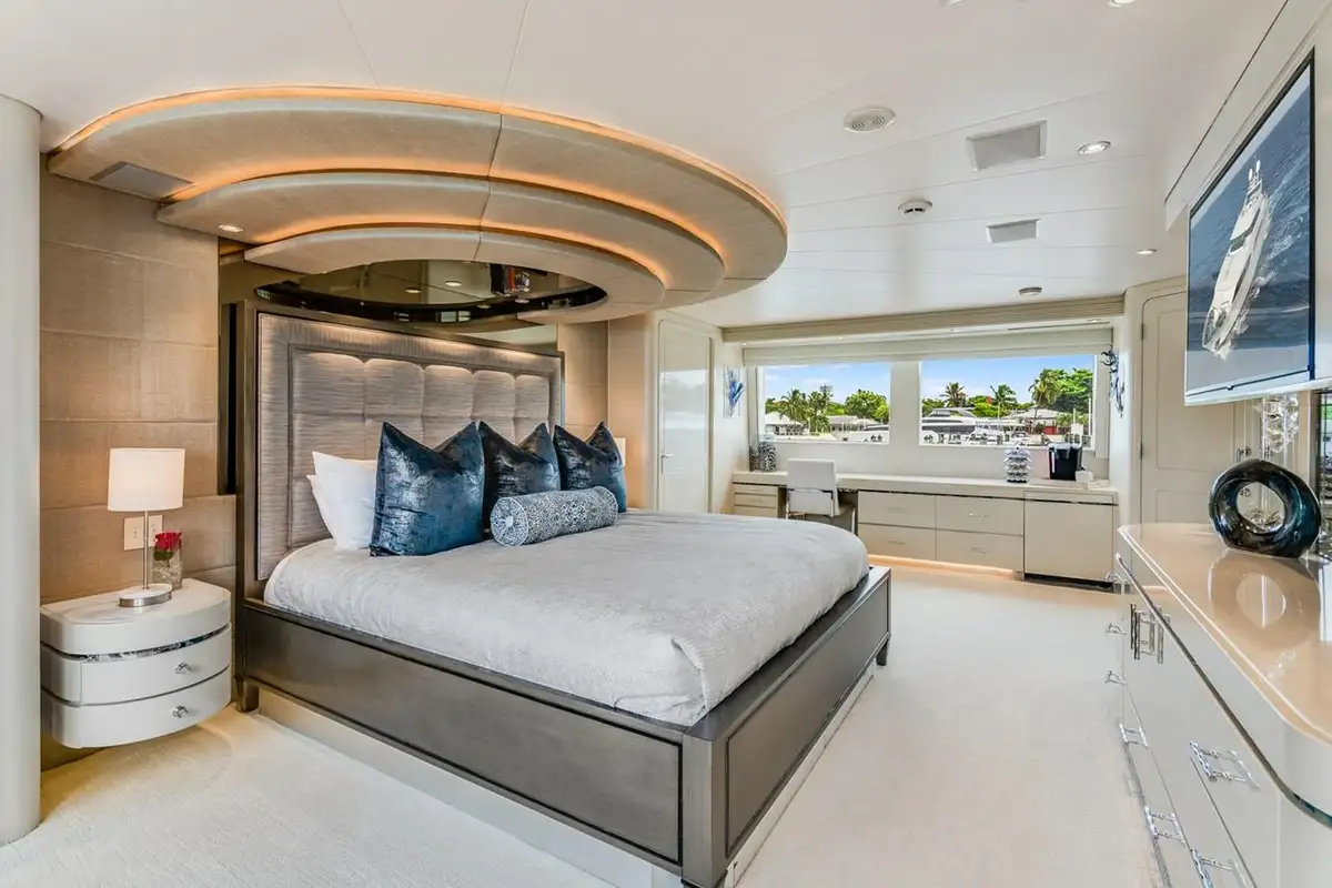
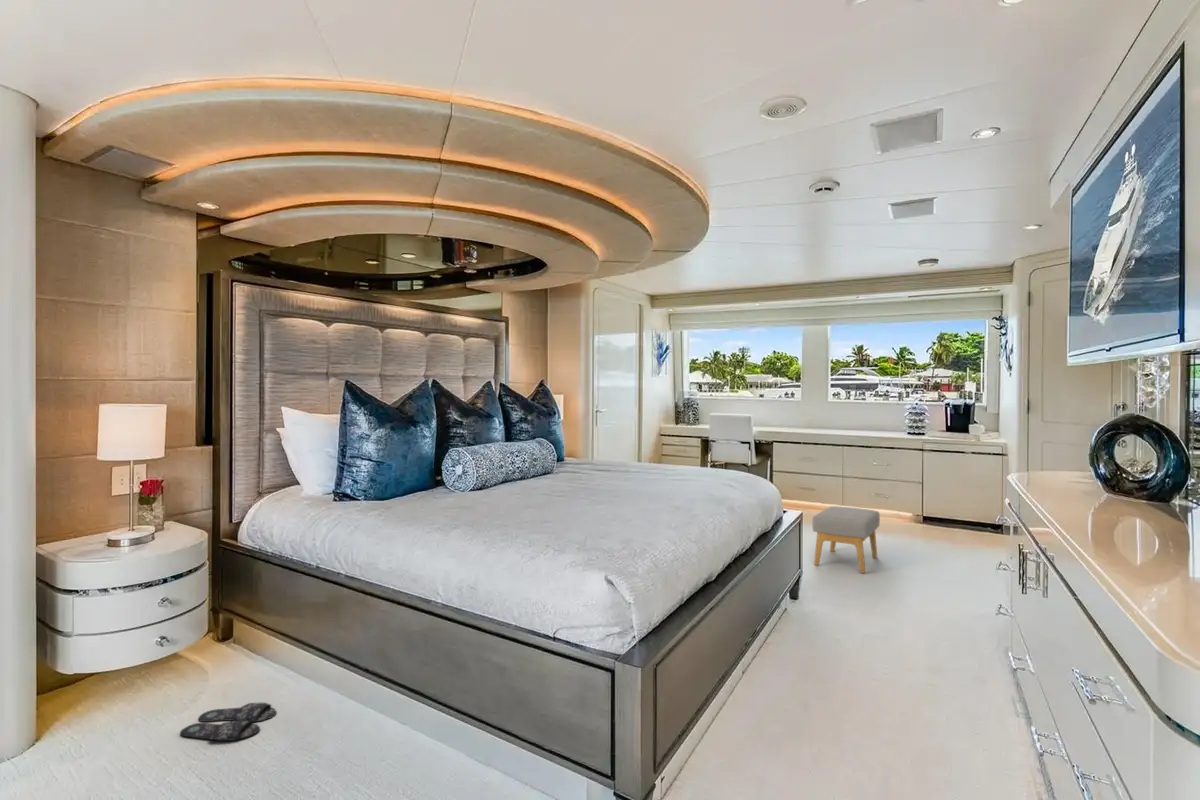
+ footstool (846, 536)
+ slippers (229, 719)
